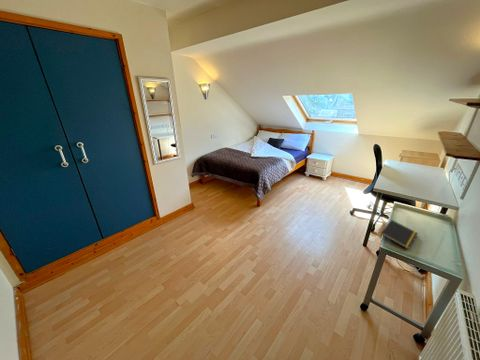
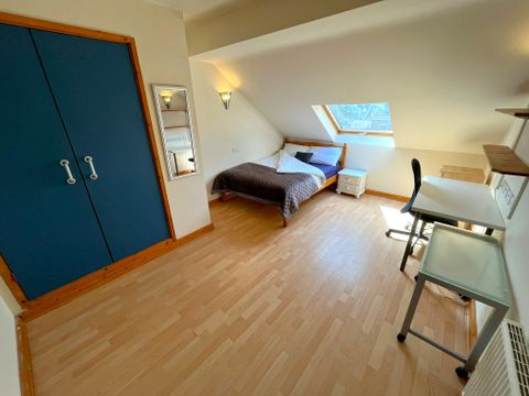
- notepad (399, 233)
